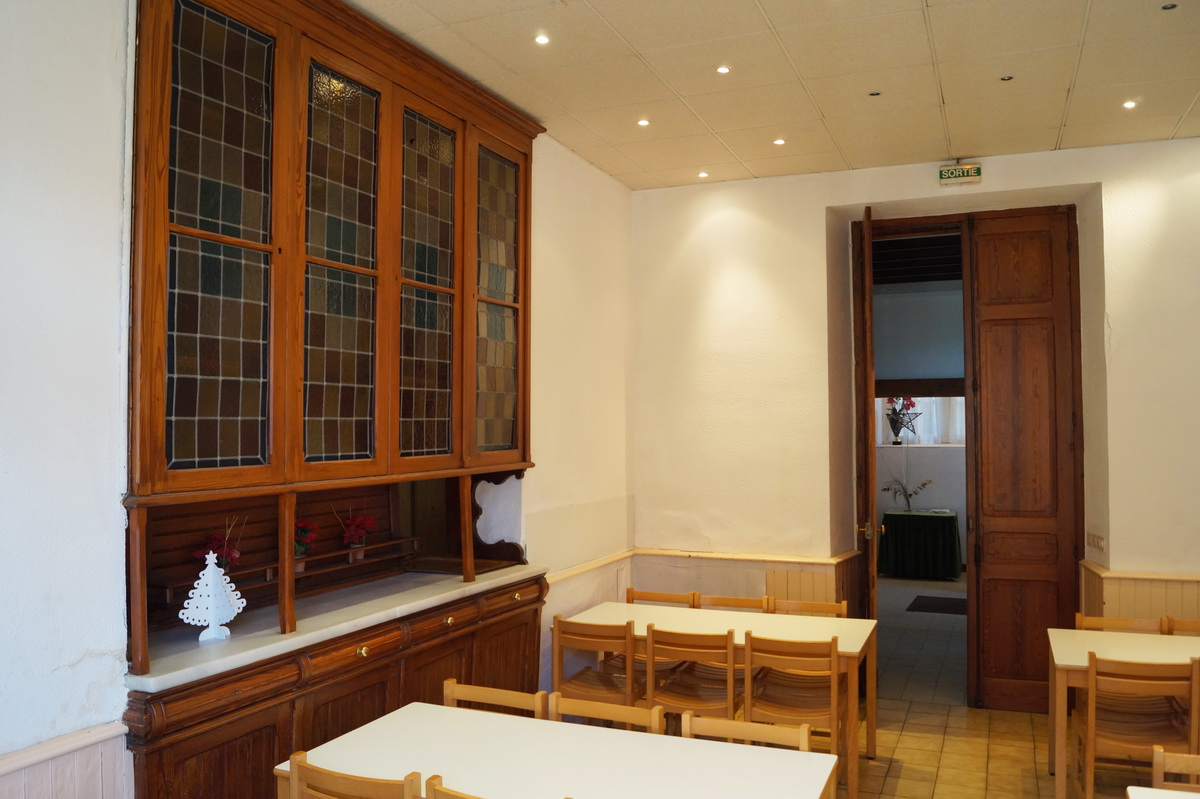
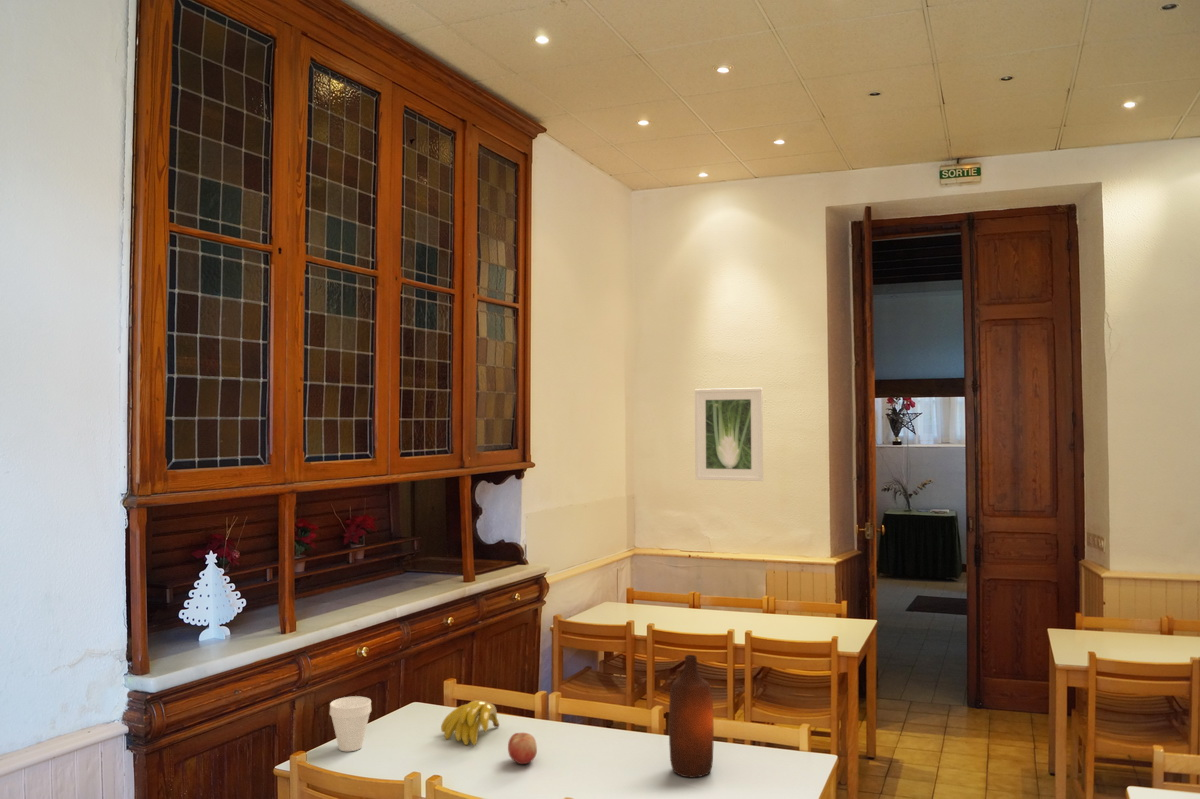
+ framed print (728, 434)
+ cup (350, 724)
+ fruit (522, 748)
+ bottle (691, 713)
+ banana (479, 718)
